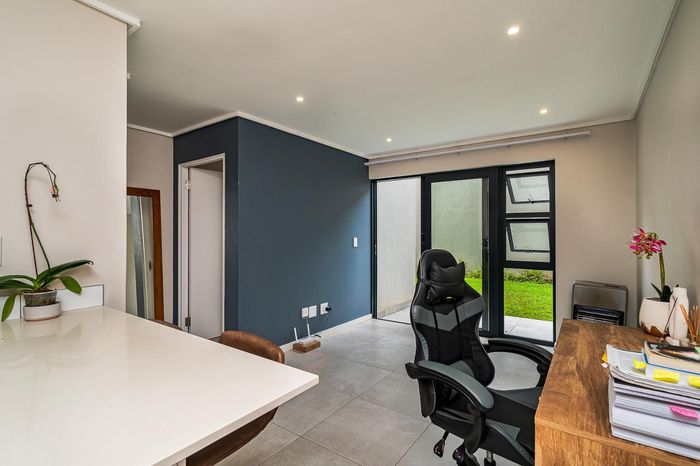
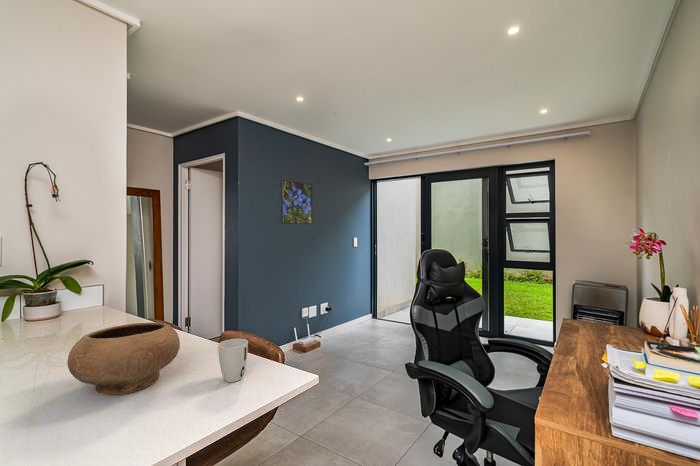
+ bowl (128, 356)
+ cup (233, 360)
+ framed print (297, 203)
